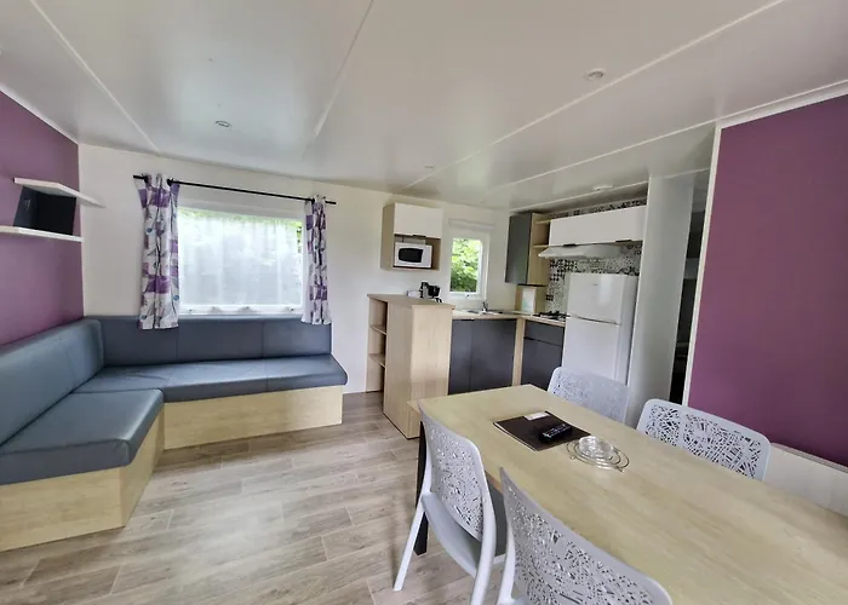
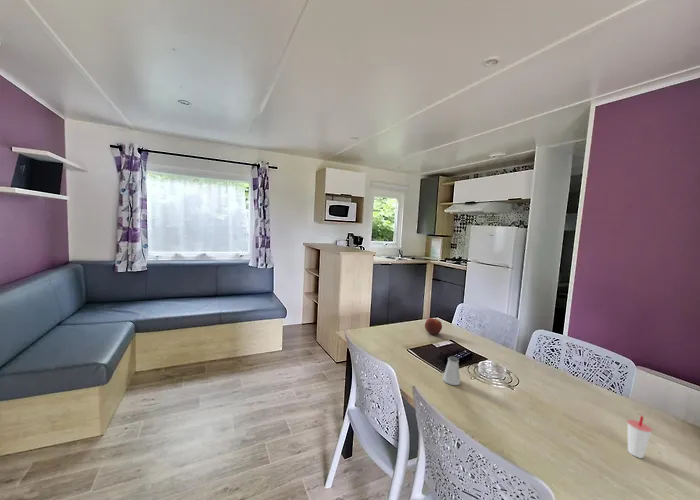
+ cup (638, 434)
+ saltshaker (452, 369)
+ apple (433, 325)
